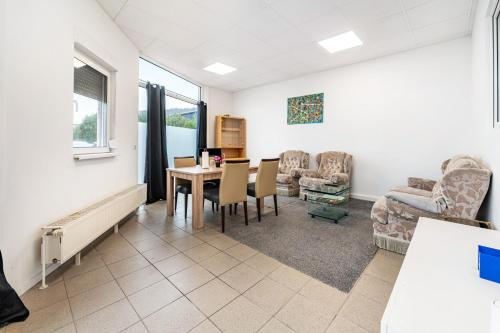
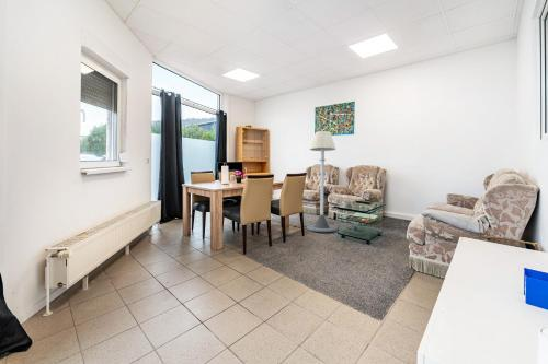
+ floor lamp (322, 180)
